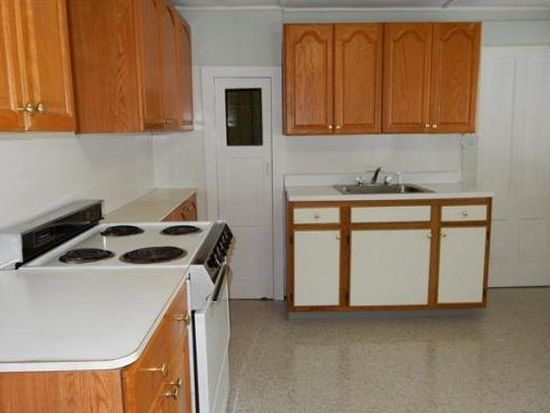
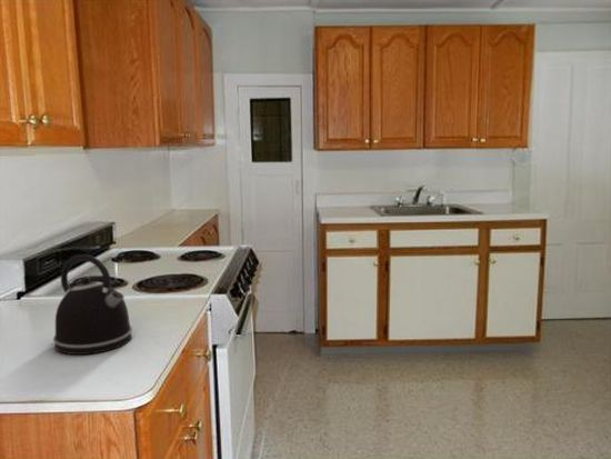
+ kettle (90, 298)
